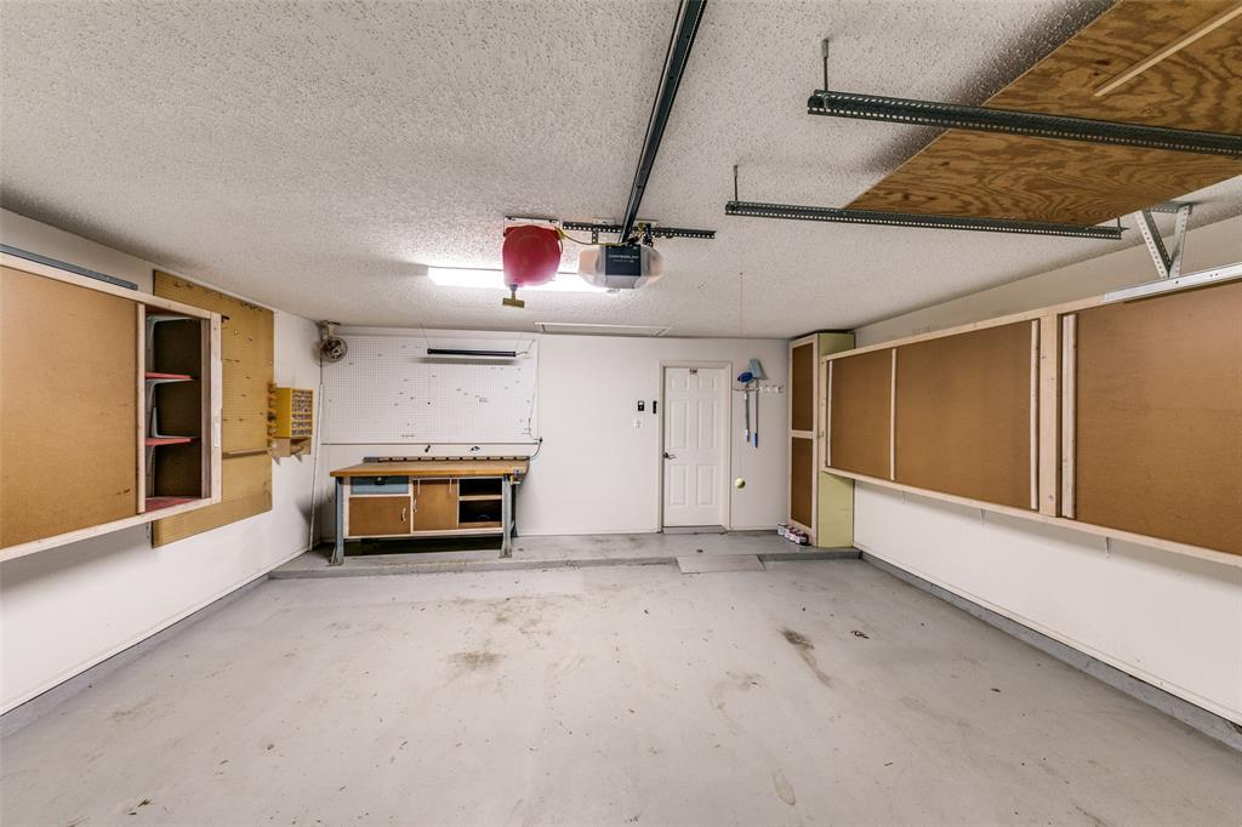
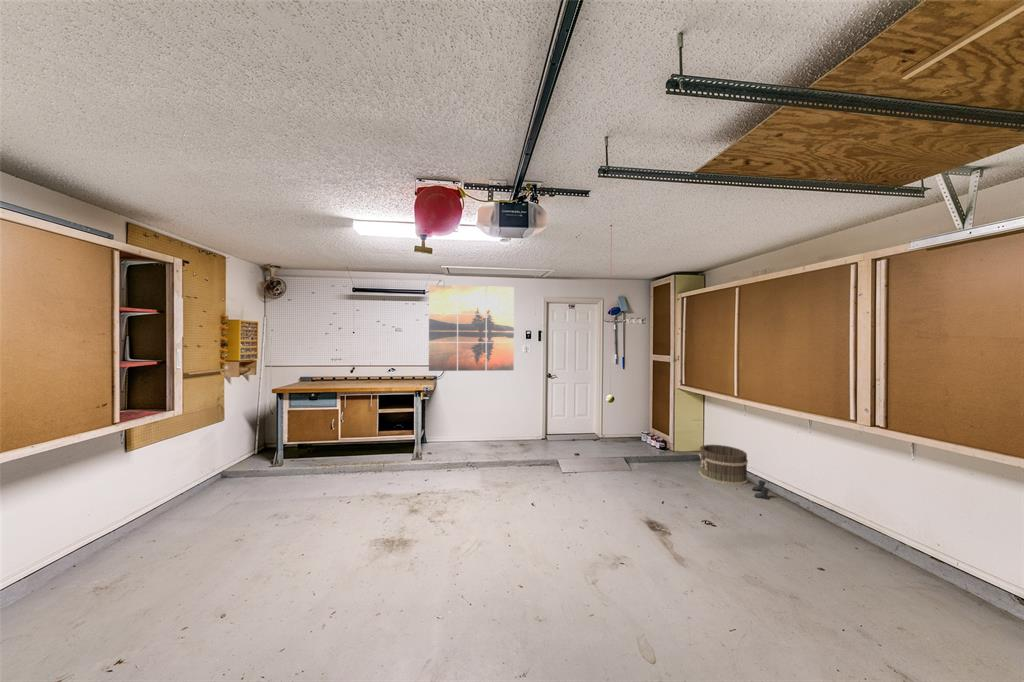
+ boots (760, 488)
+ bucket (722, 463)
+ wall art (471, 328)
